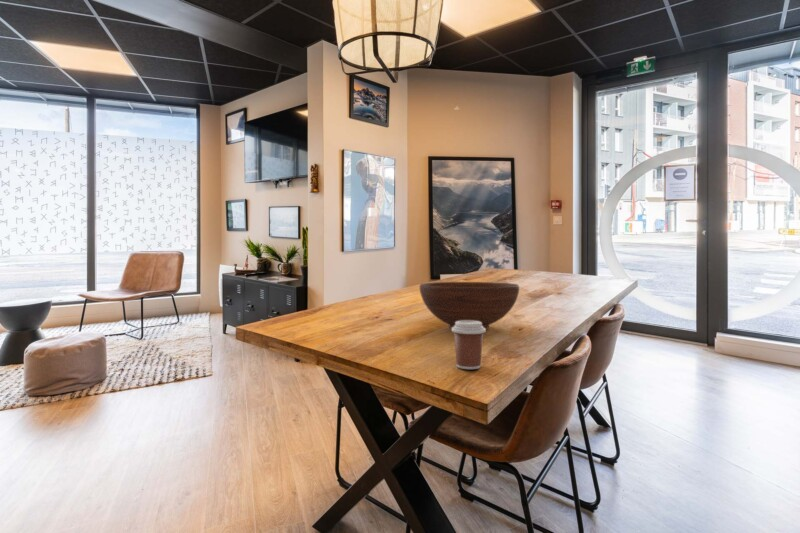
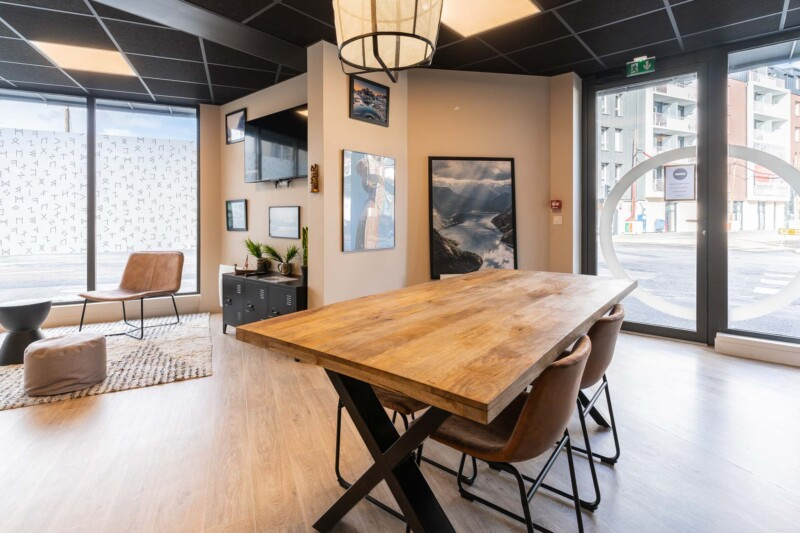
- fruit bowl (468, 306)
- coffee cup (468, 344)
